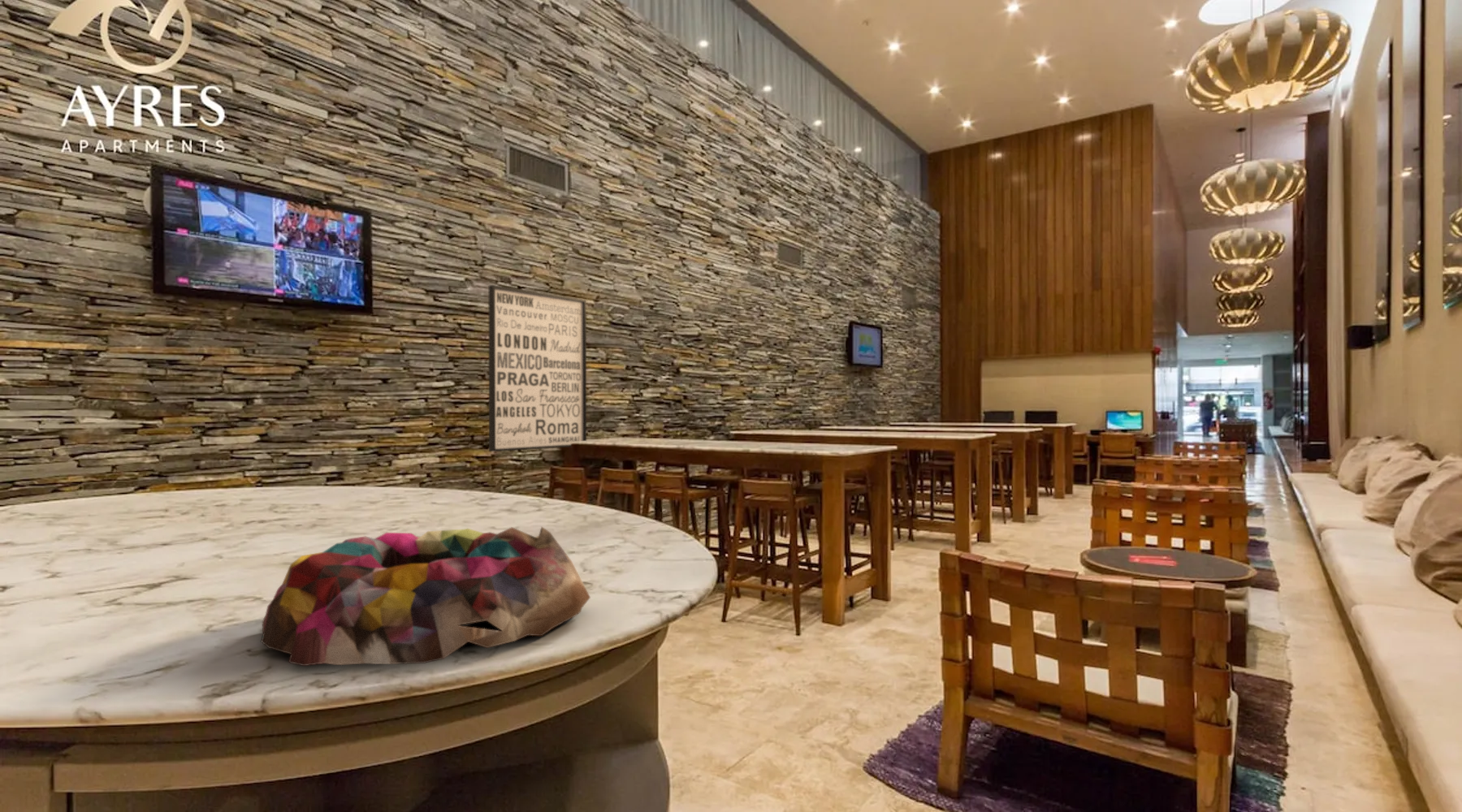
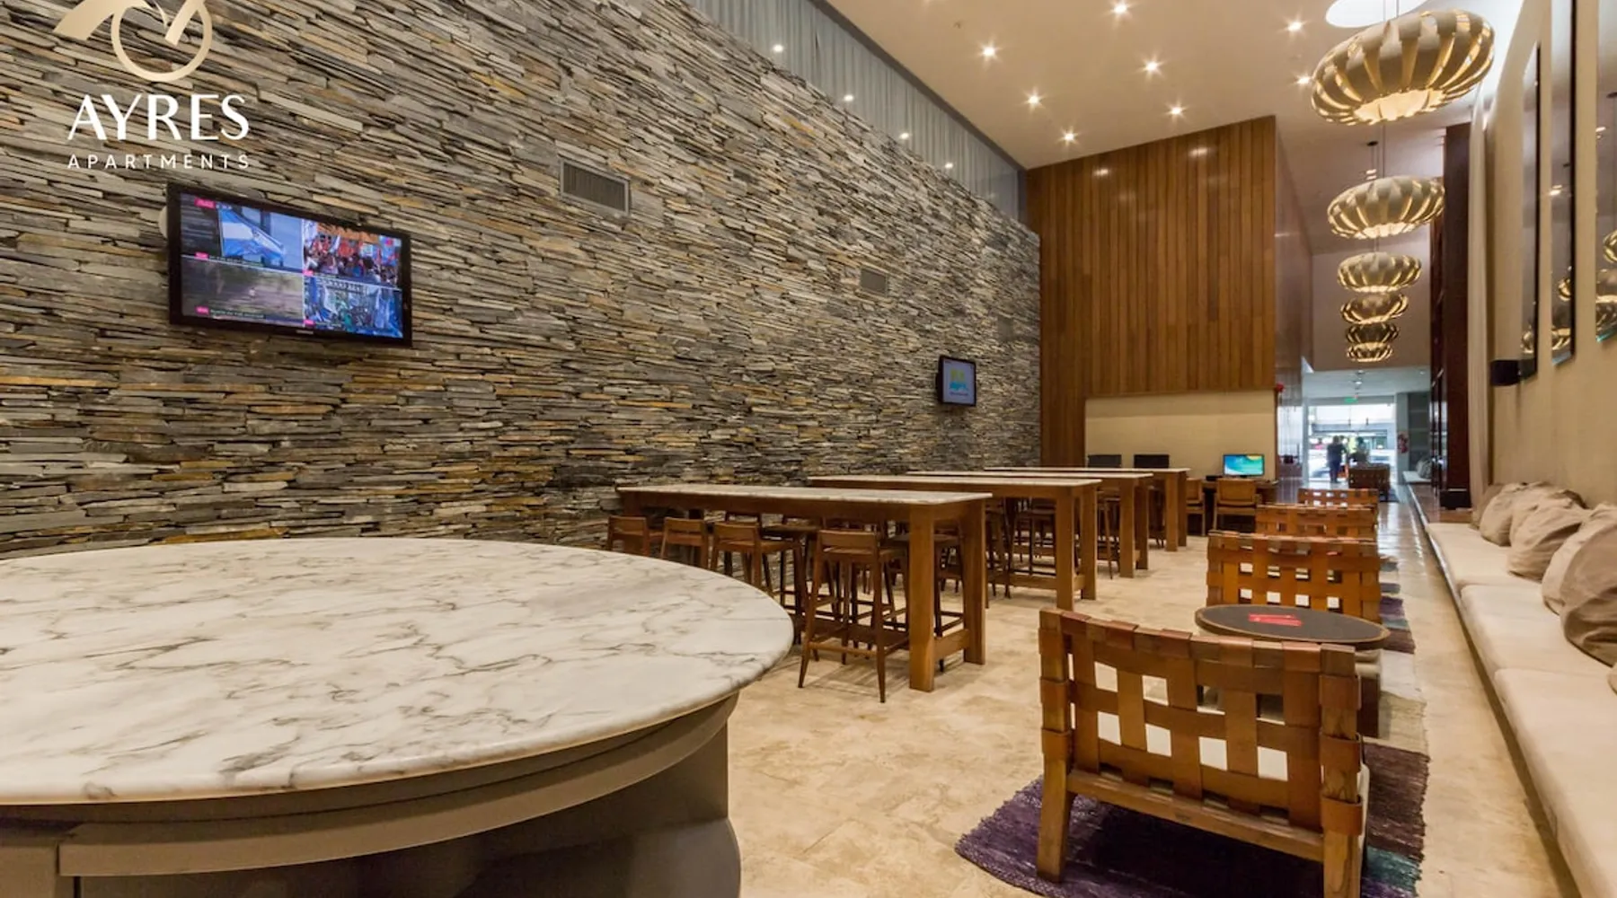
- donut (433, 575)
- wall art (540, 370)
